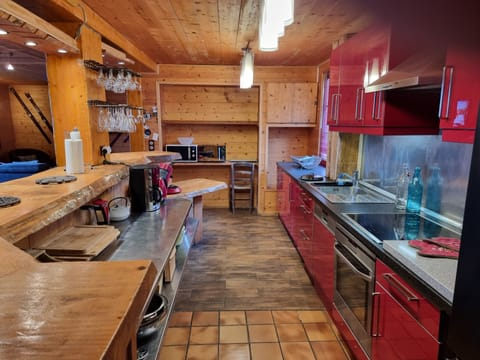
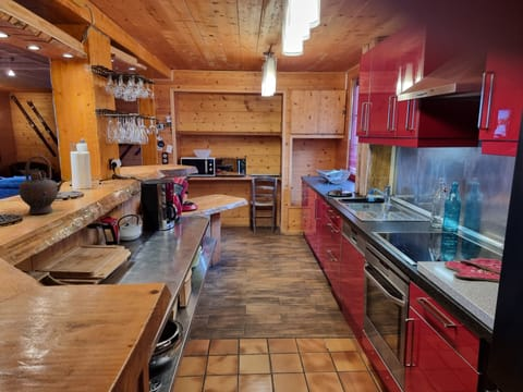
+ teapot (42, 184)
